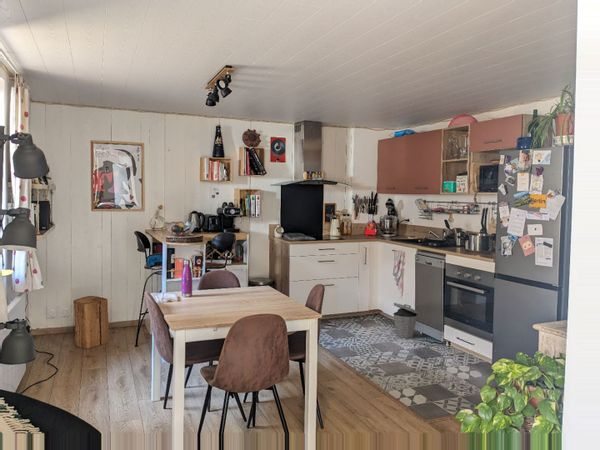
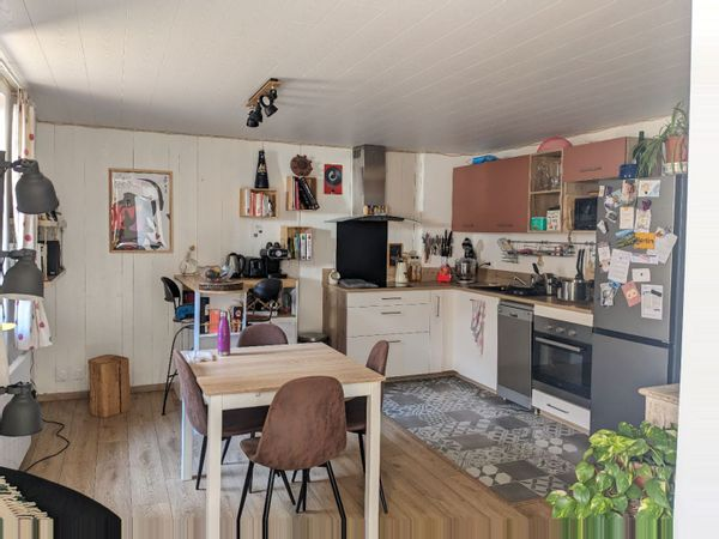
- trash can (406, 319)
